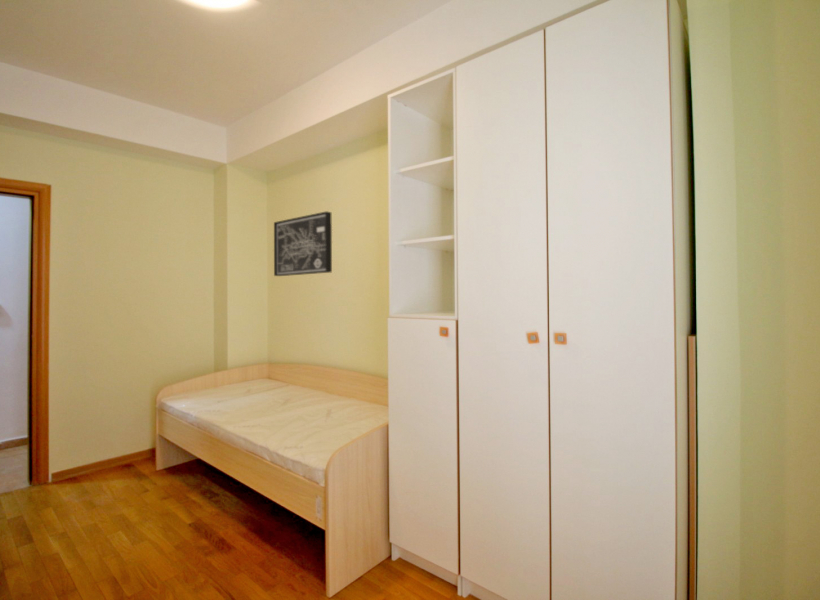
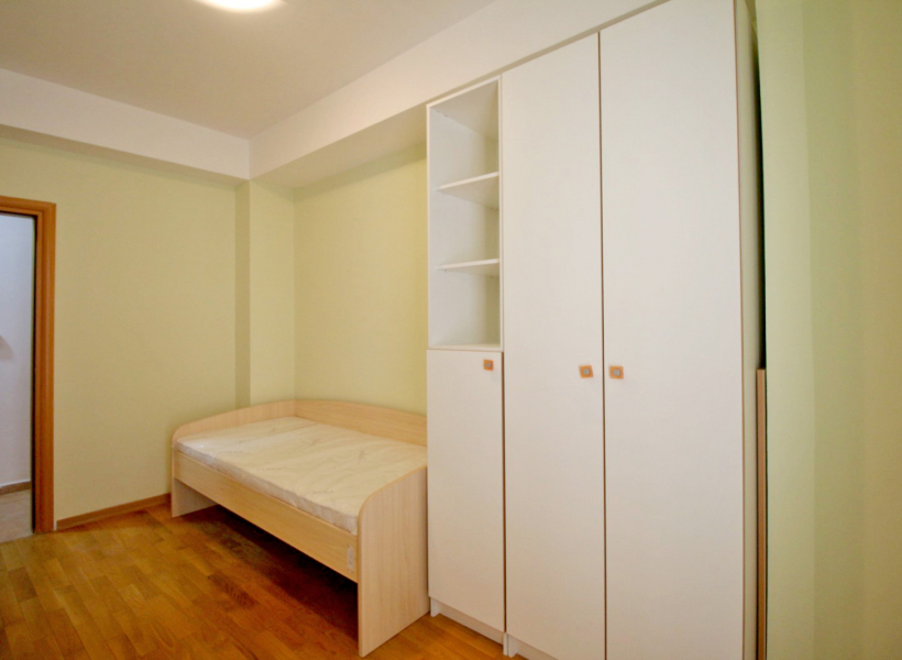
- wall art (301, 245)
